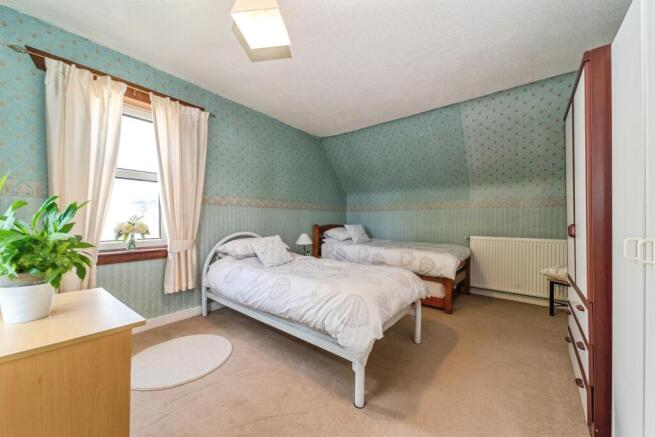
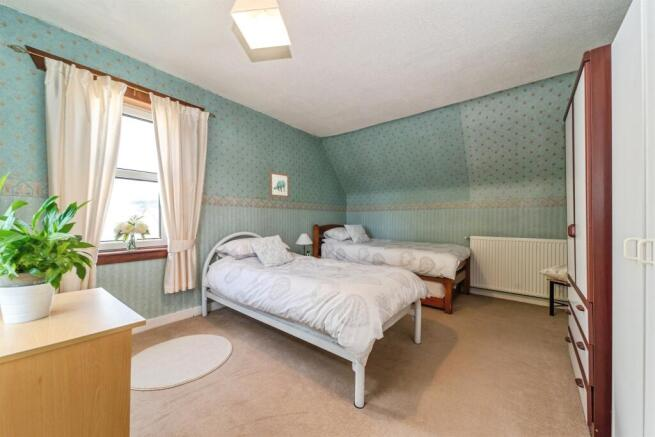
+ wall art (279, 185)
